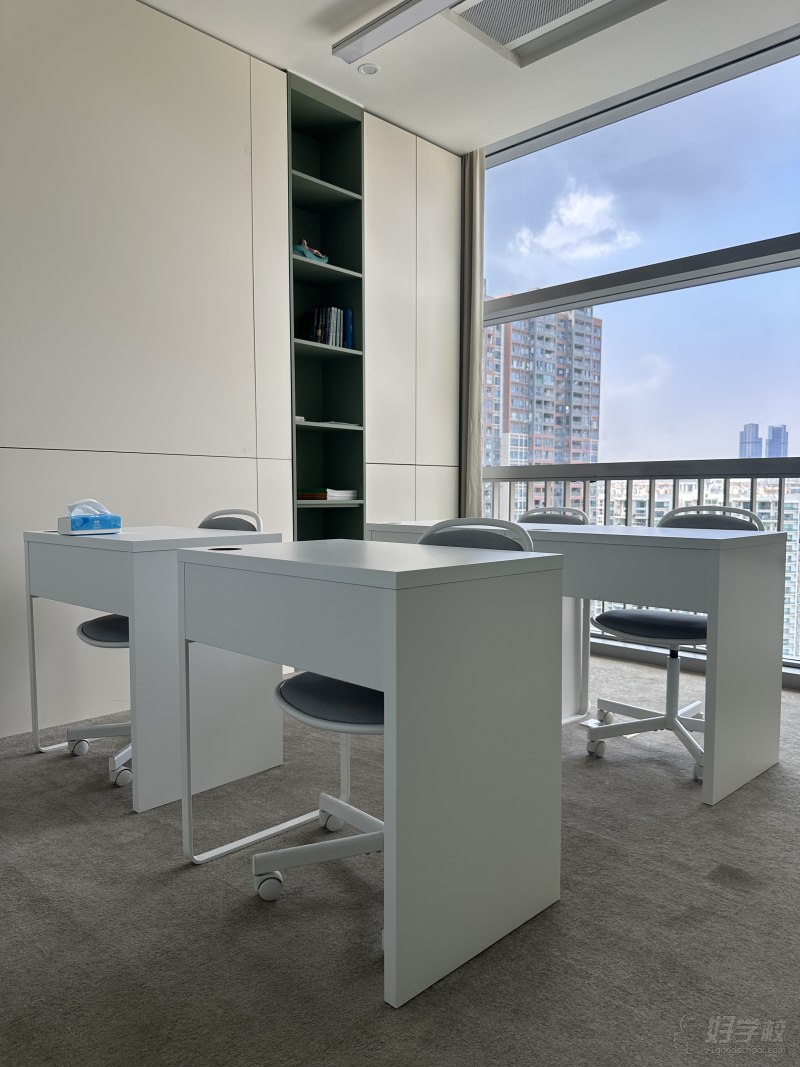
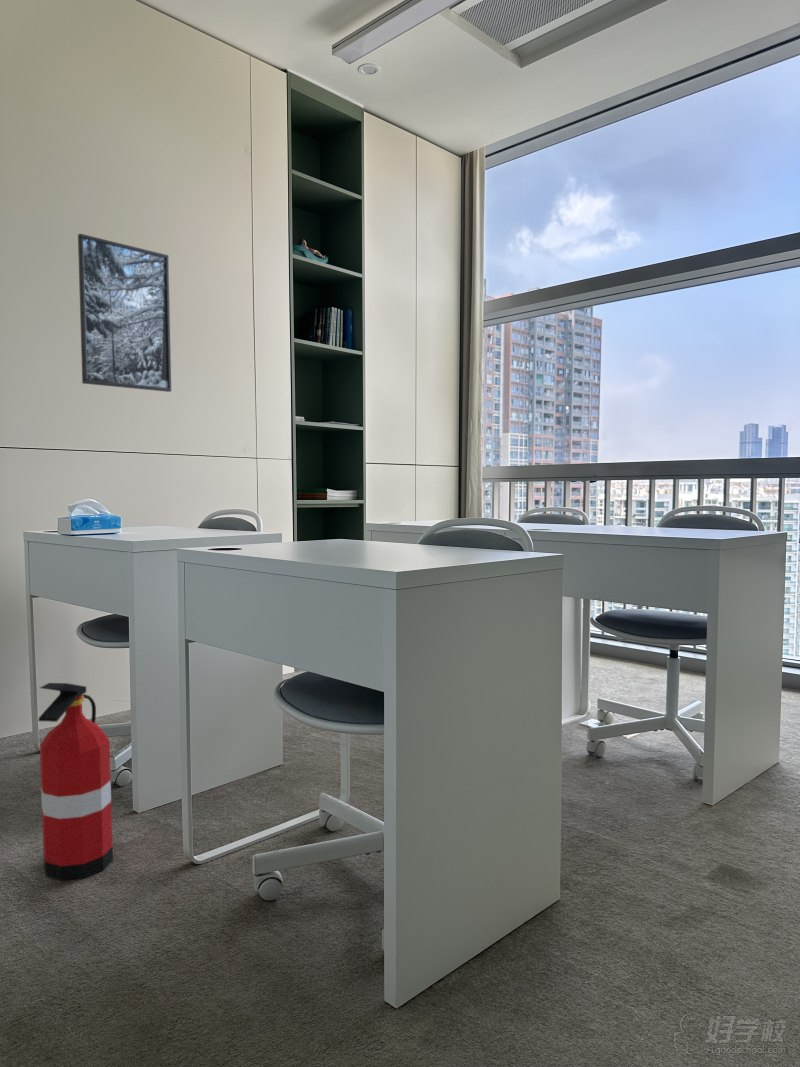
+ fire extinguisher (74, 771)
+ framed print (127, 316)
